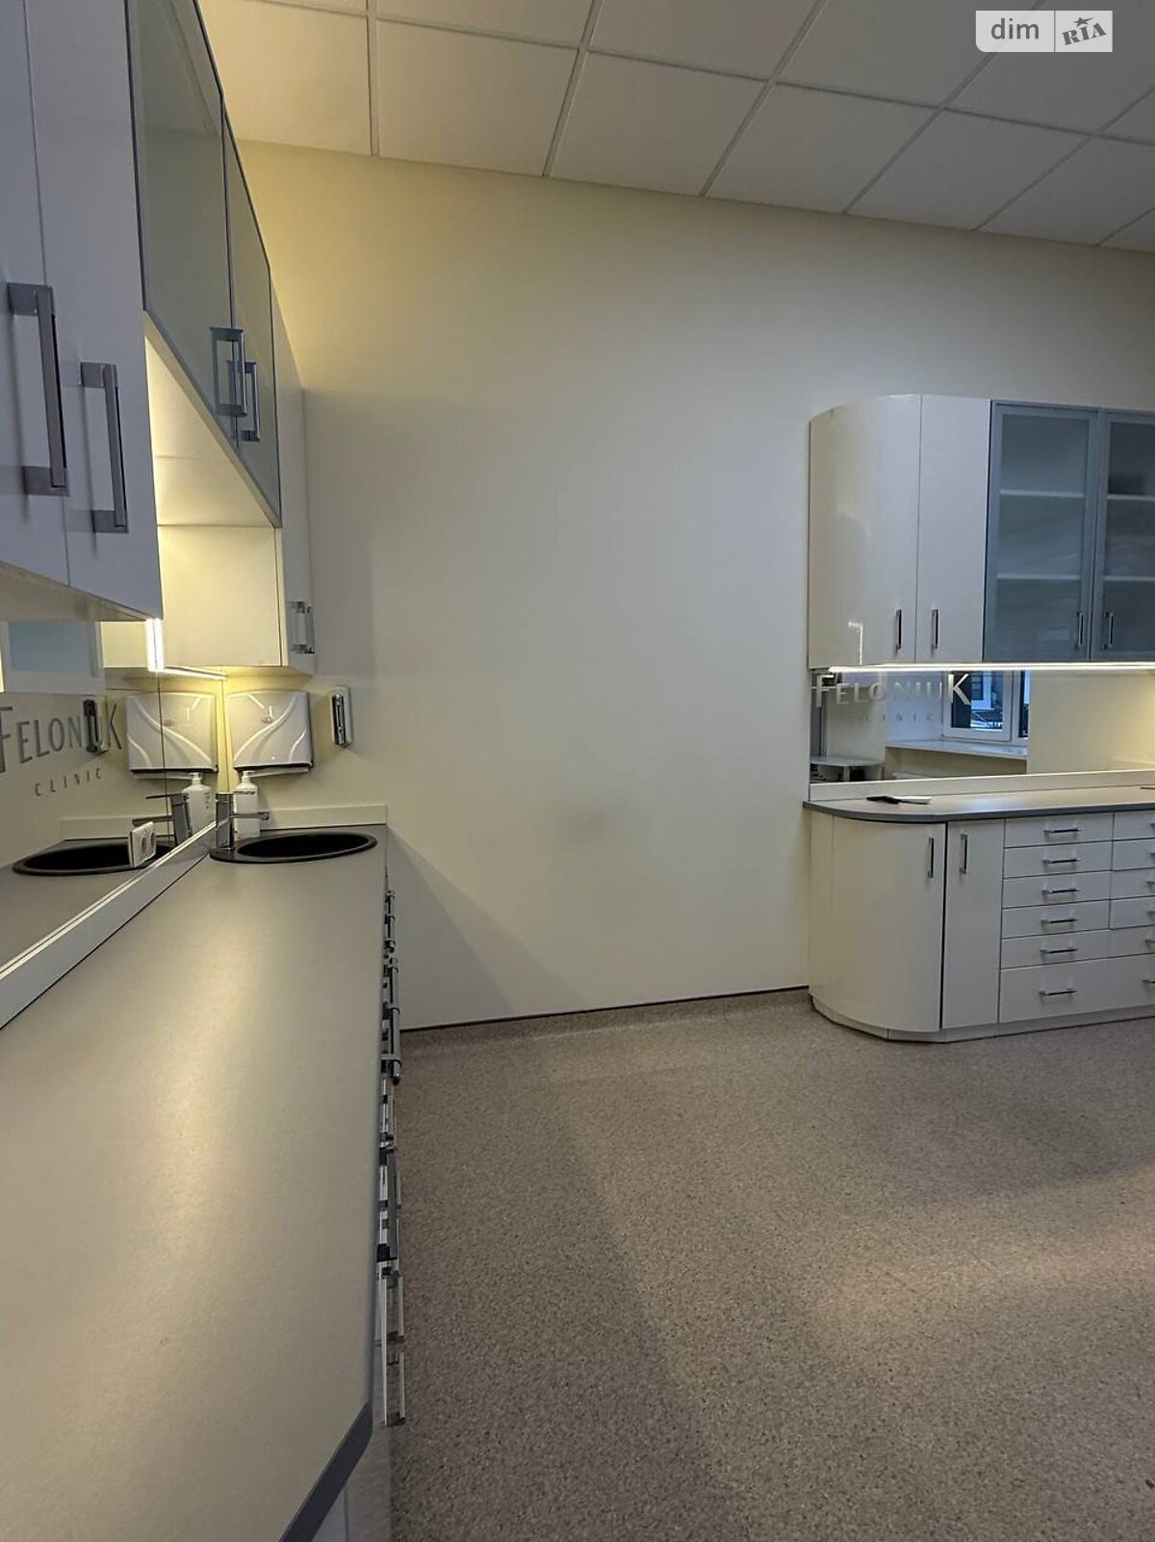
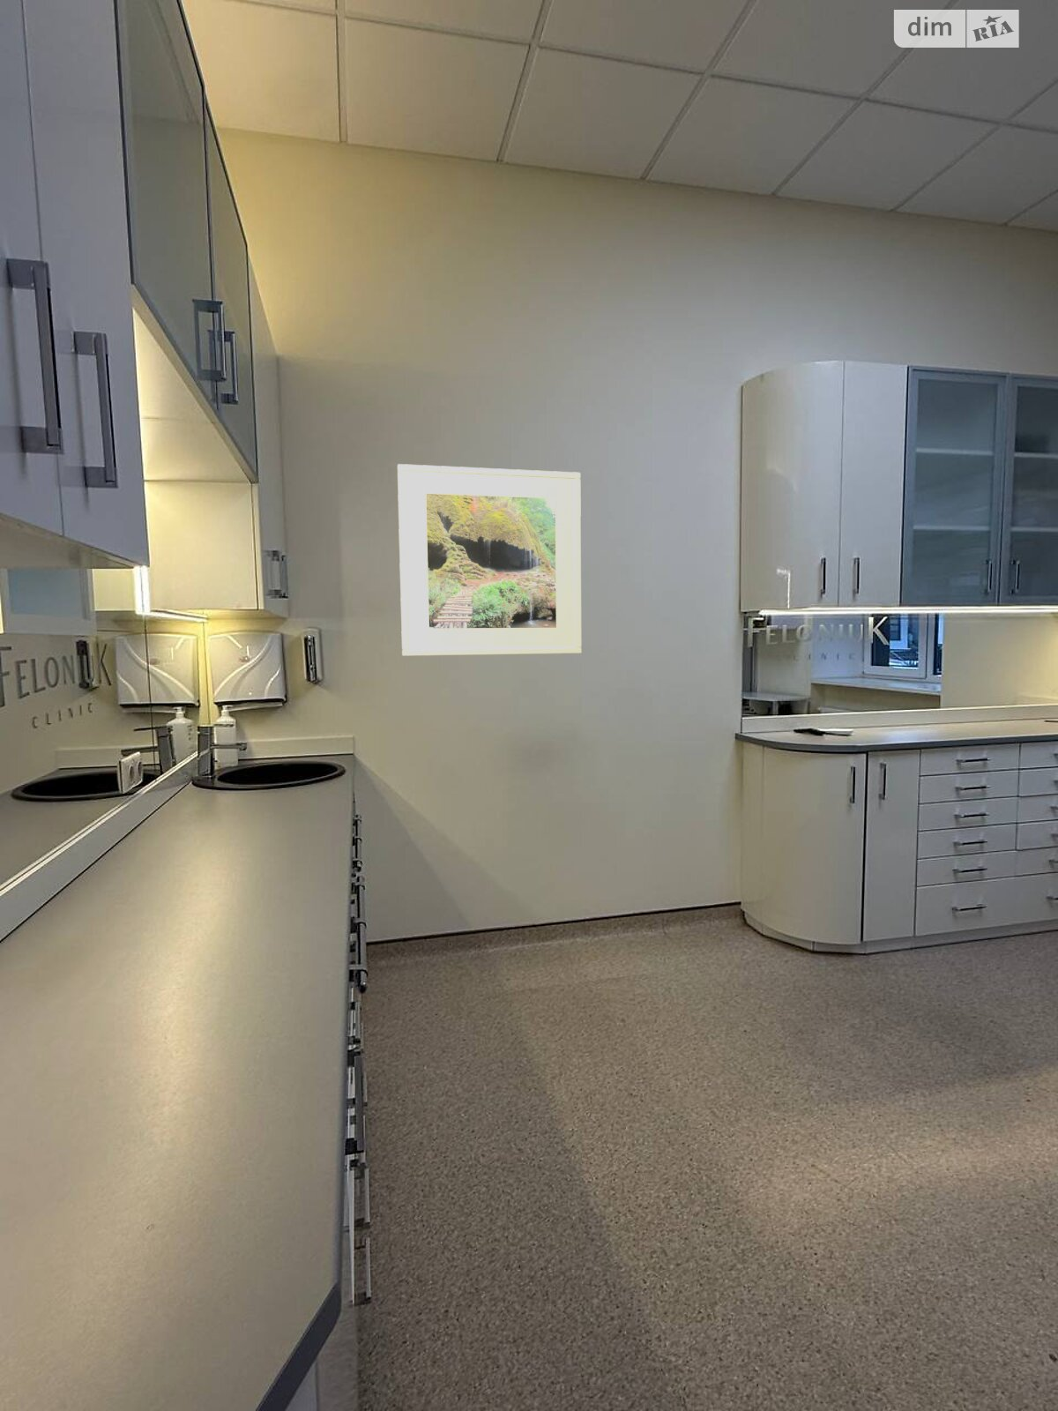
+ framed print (492, 562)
